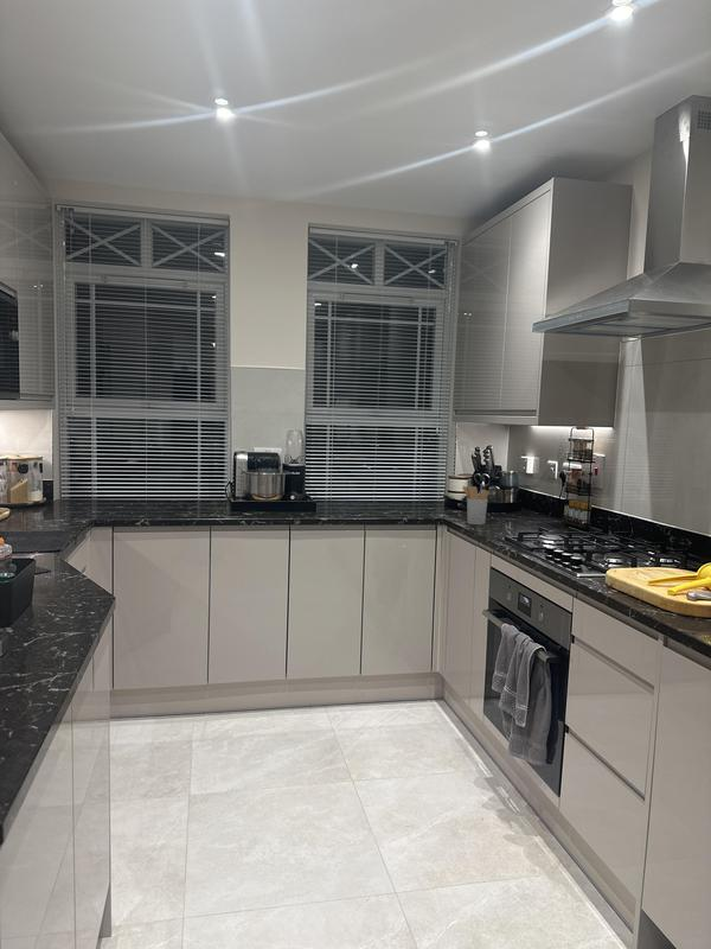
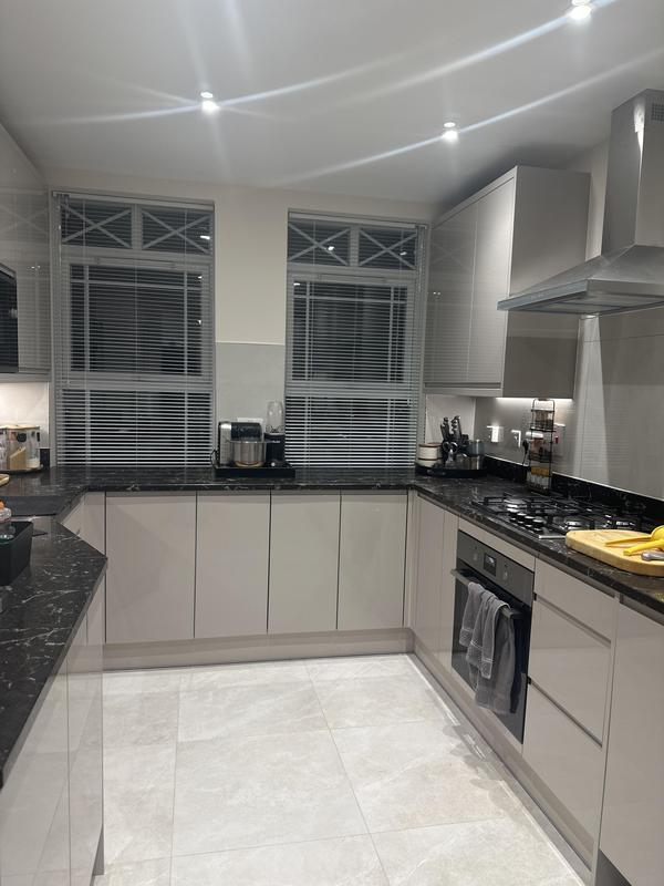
- utensil holder (474, 504)
